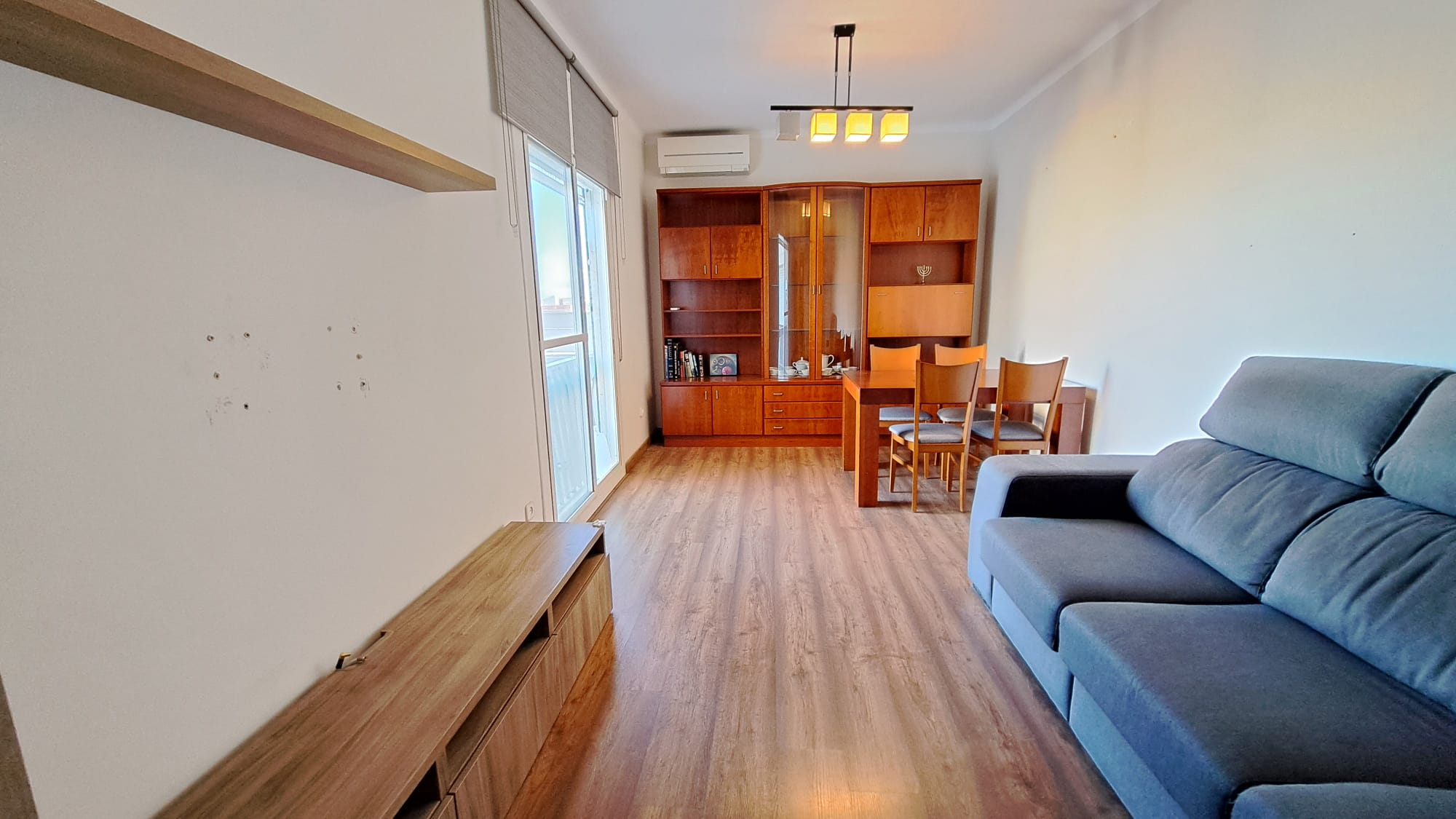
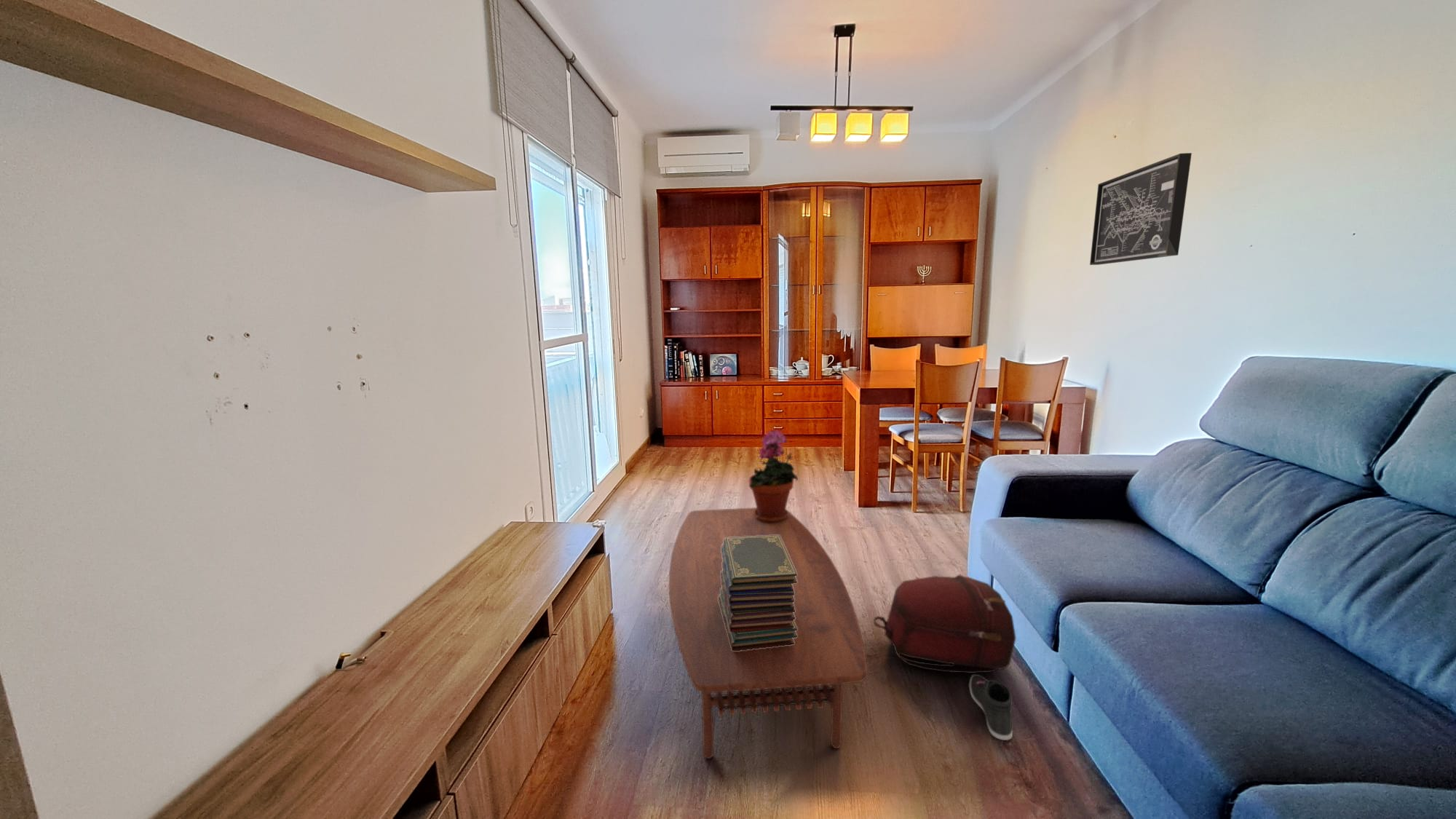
+ backpack (937, 620)
+ wall art (1133, 215)
+ coffee table (724, 623)
+ book stack (756, 588)
+ sneaker (992, 692)
+ potted plant (772, 472)
